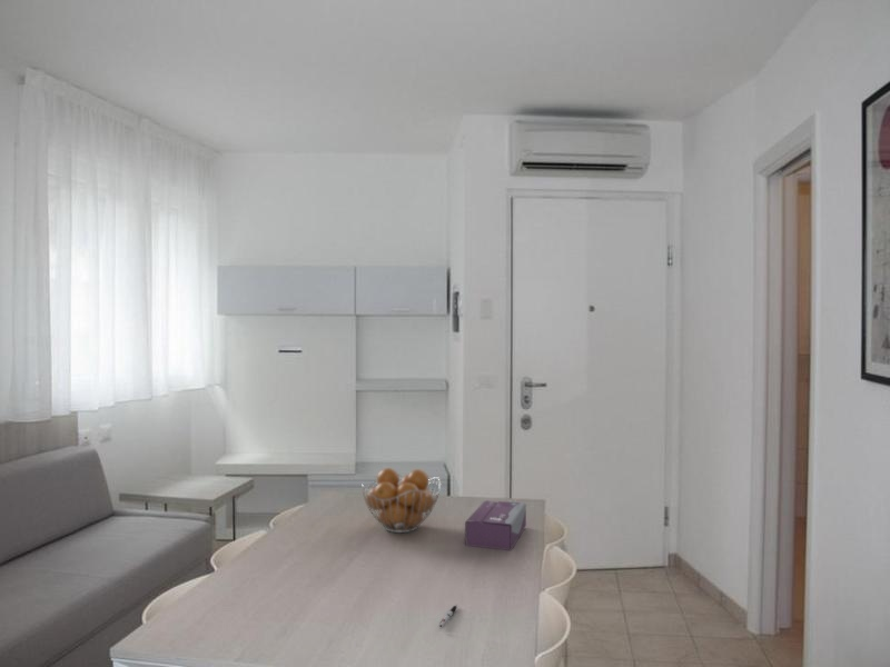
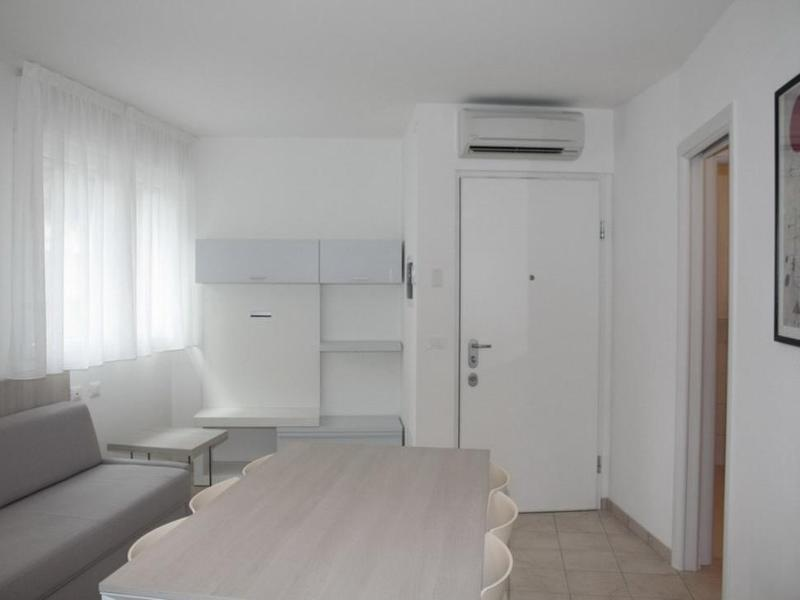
- fruit basket (400, 498)
- pen (448, 615)
- tissue box (496, 522)
